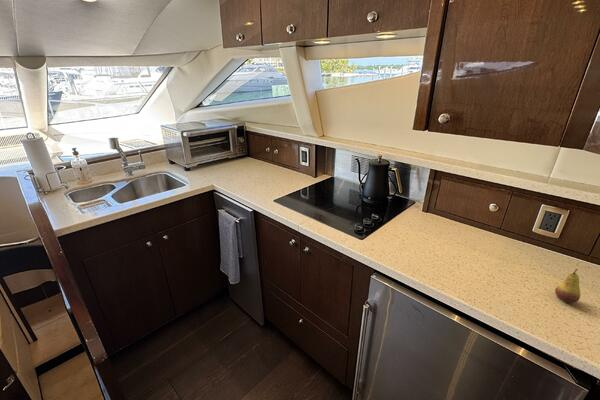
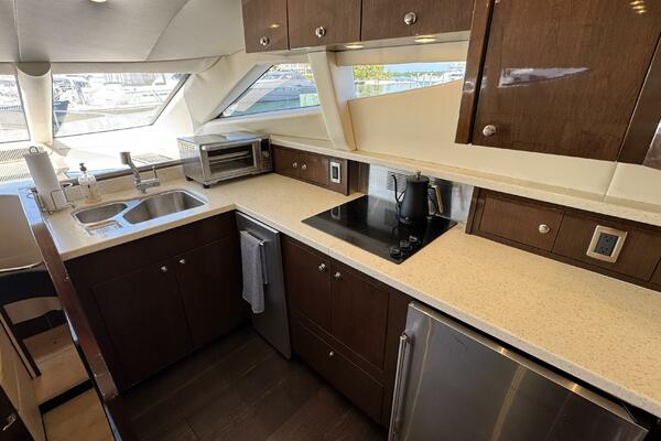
- fruit (571, 283)
